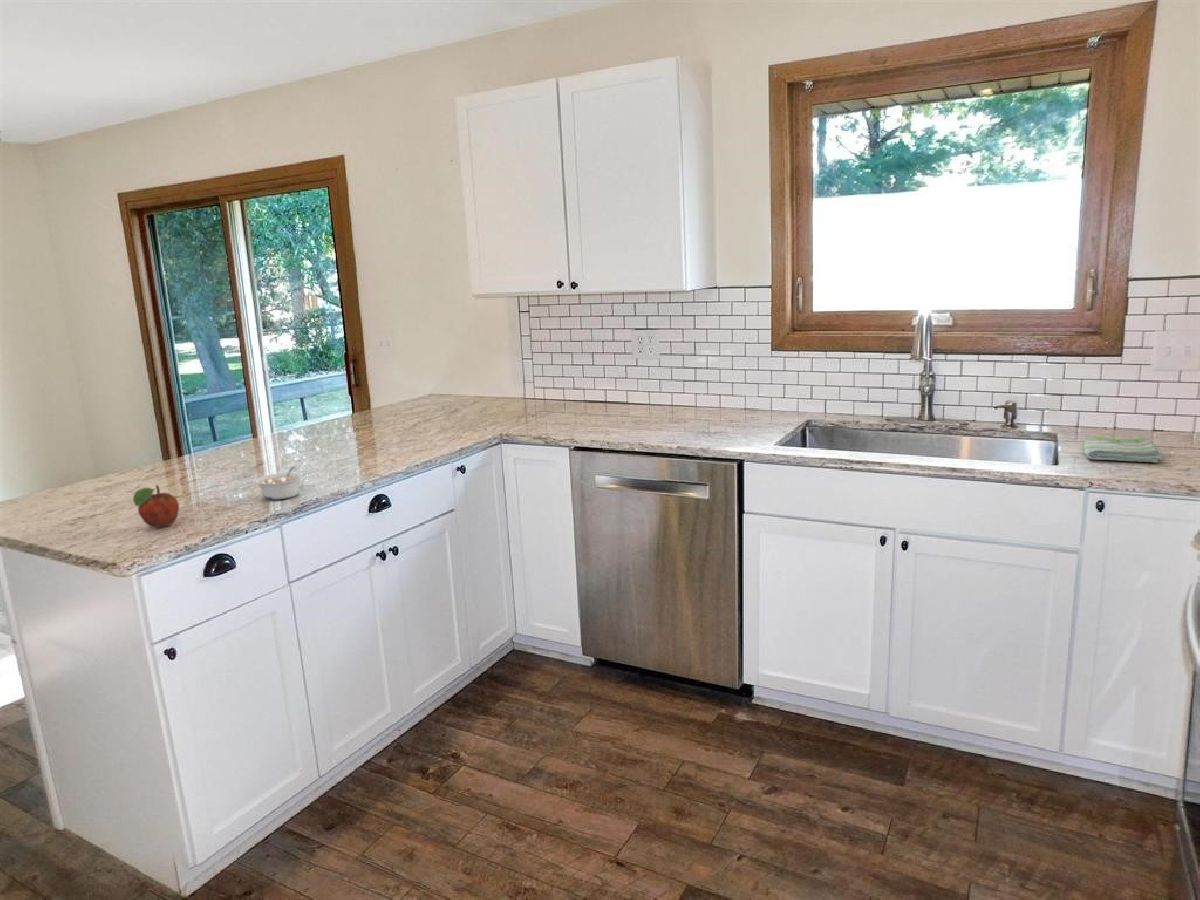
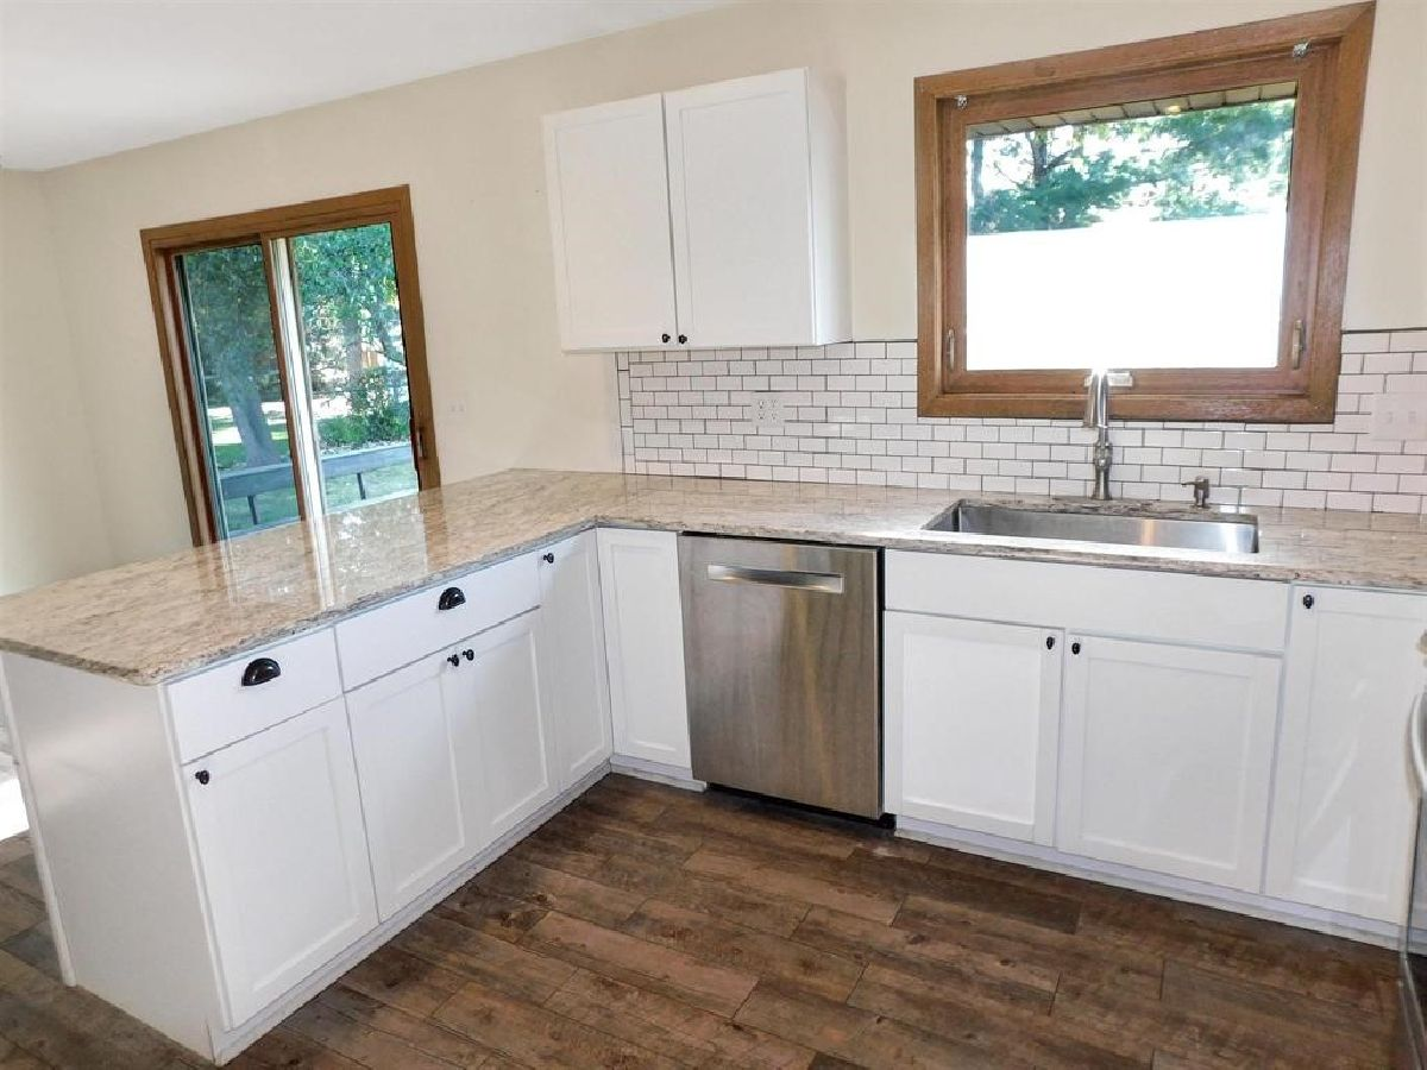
- fruit (156, 506)
- legume (279, 484)
- dish towel (1120, 446)
